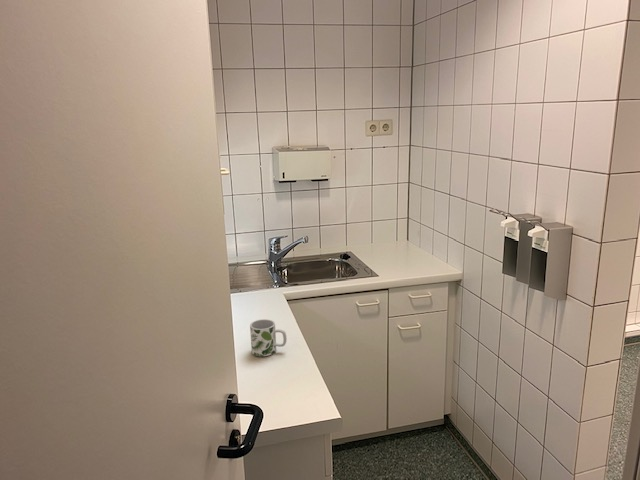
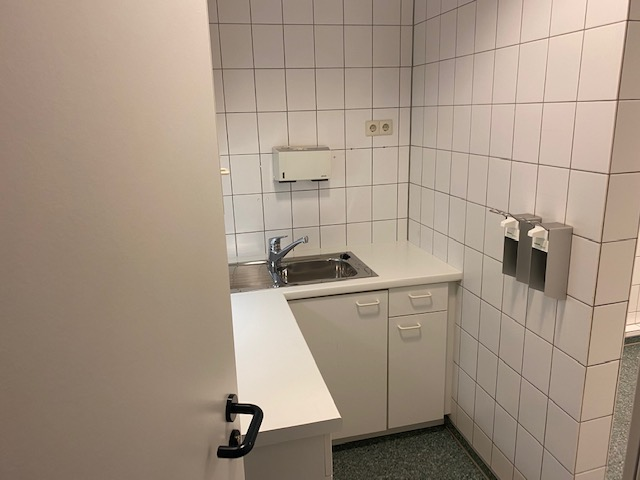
- mug (268, 337)
